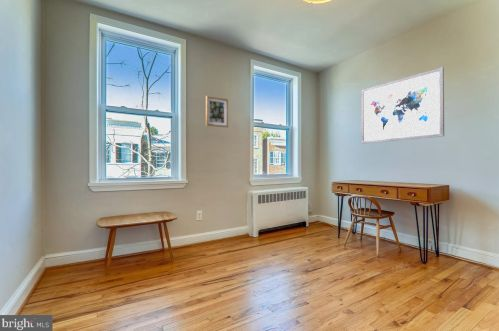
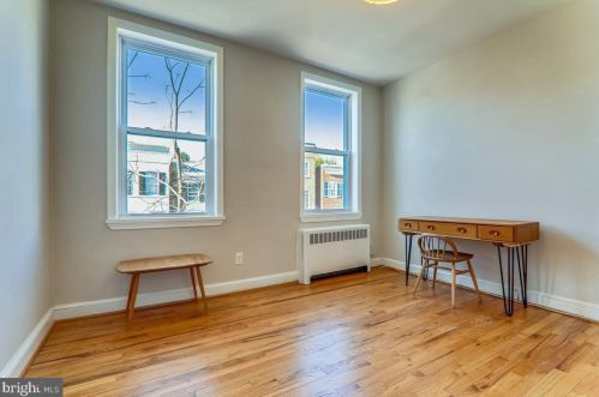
- wall art (217, 112)
- wall art (397, 110)
